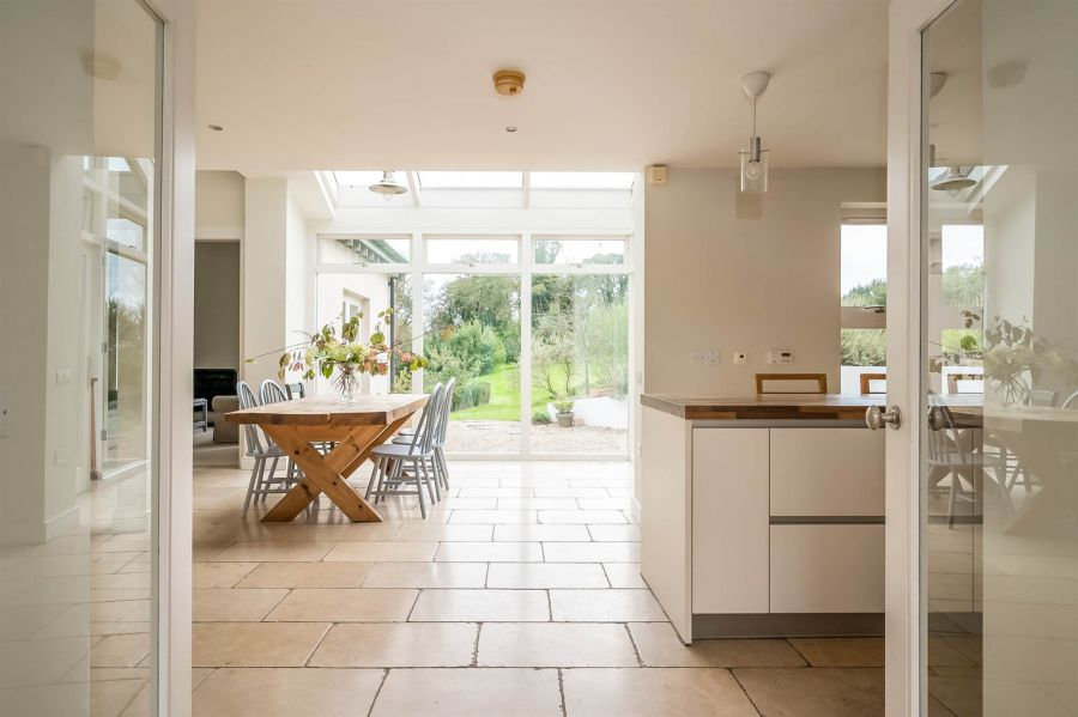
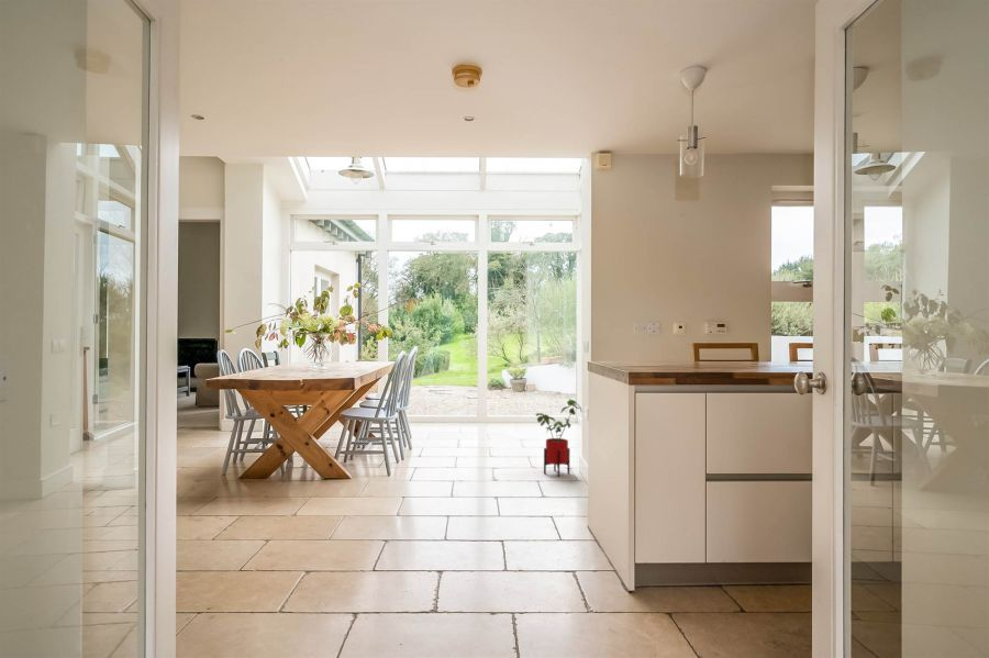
+ house plant (560, 436)
